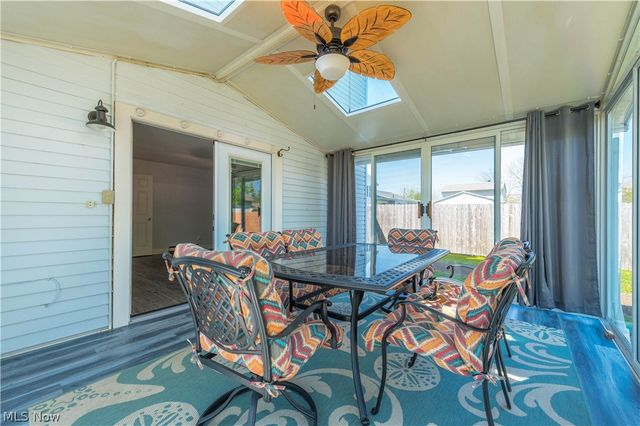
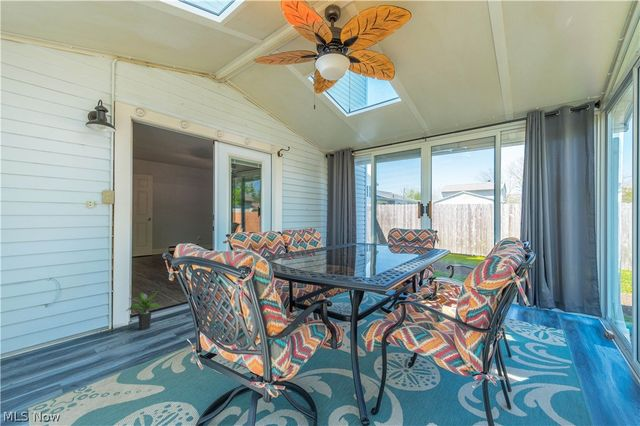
+ potted plant (144, 310)
